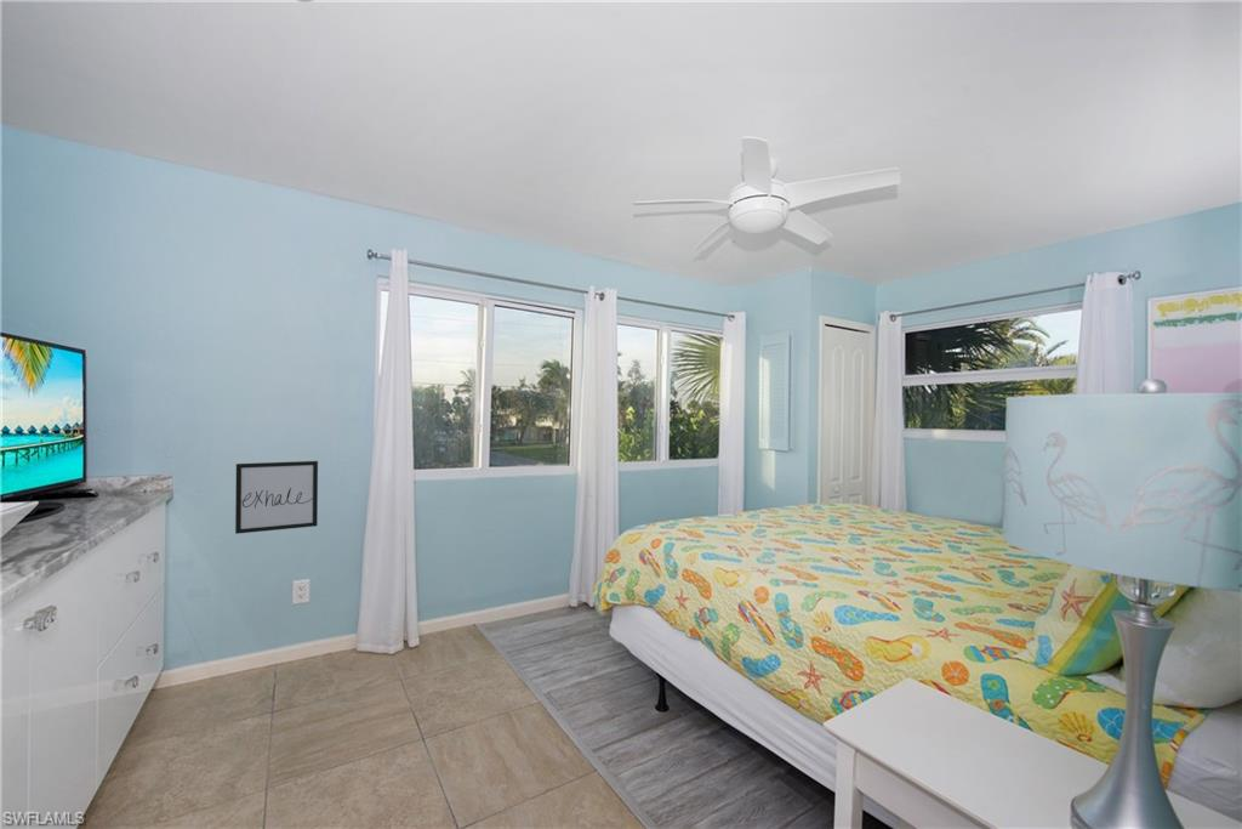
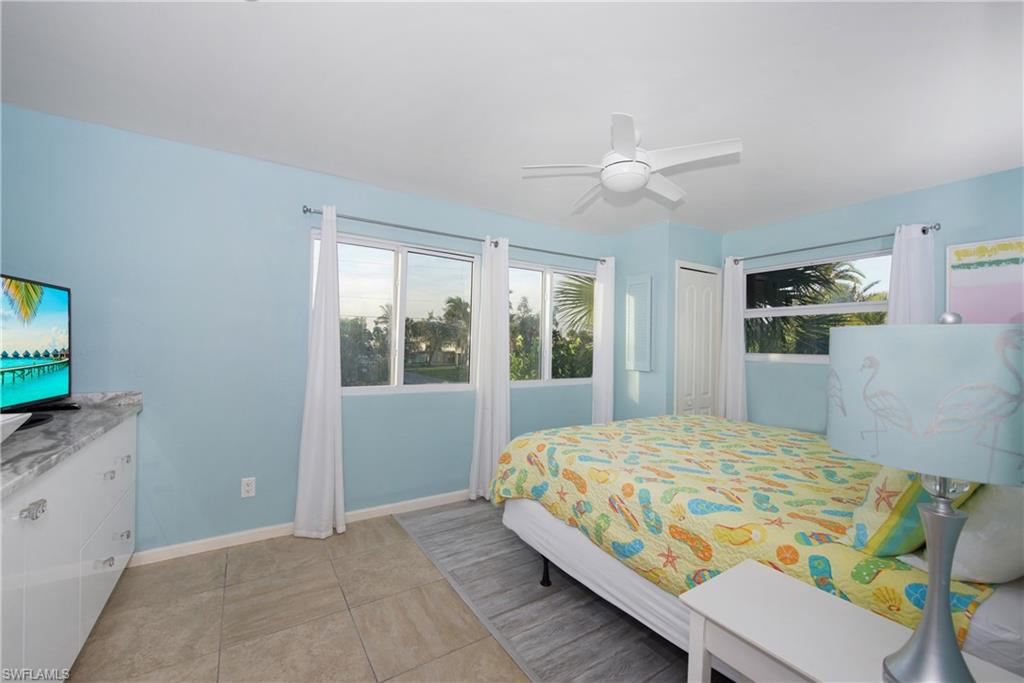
- wall art (278, 495)
